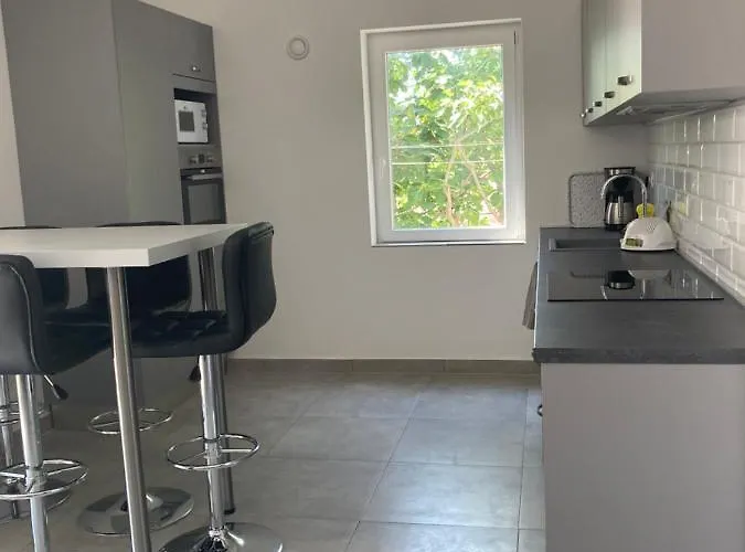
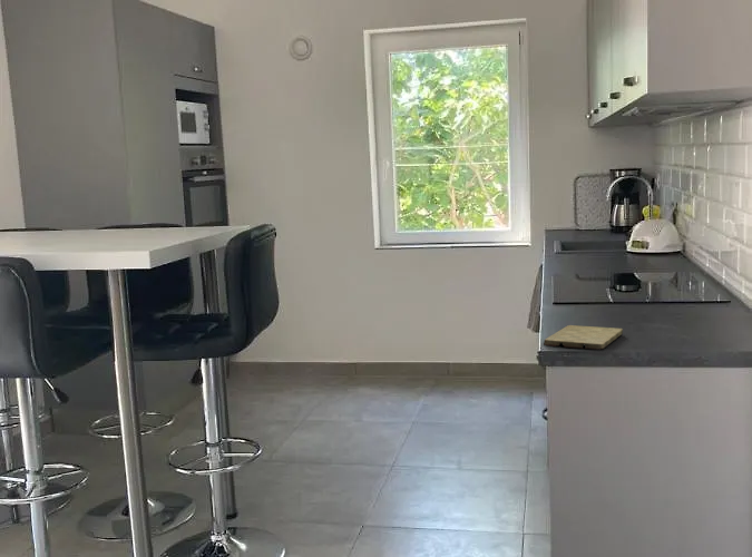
+ cutting board (584, 336)
